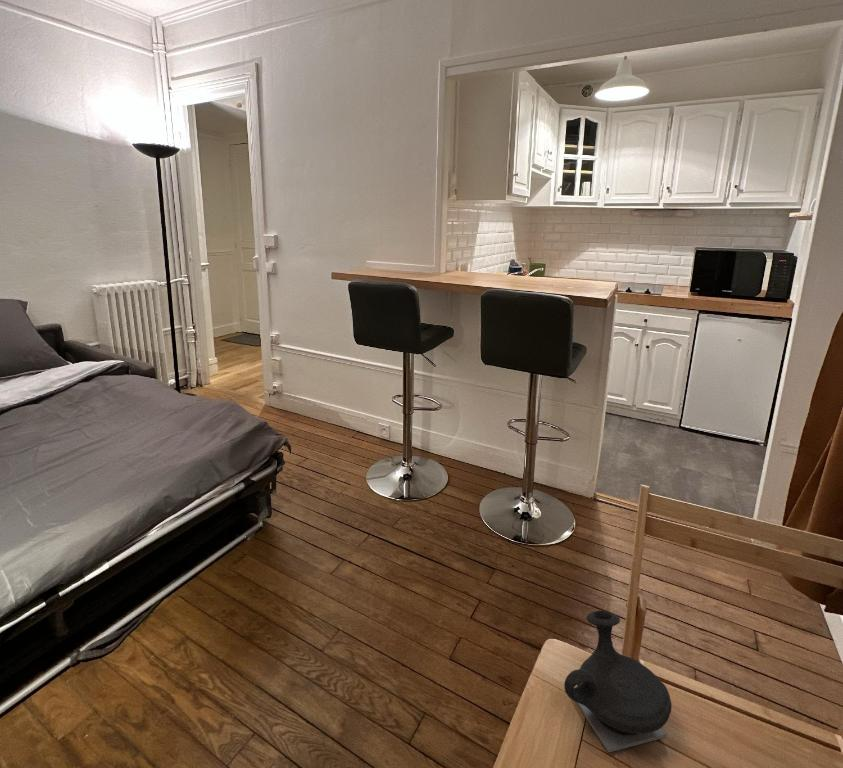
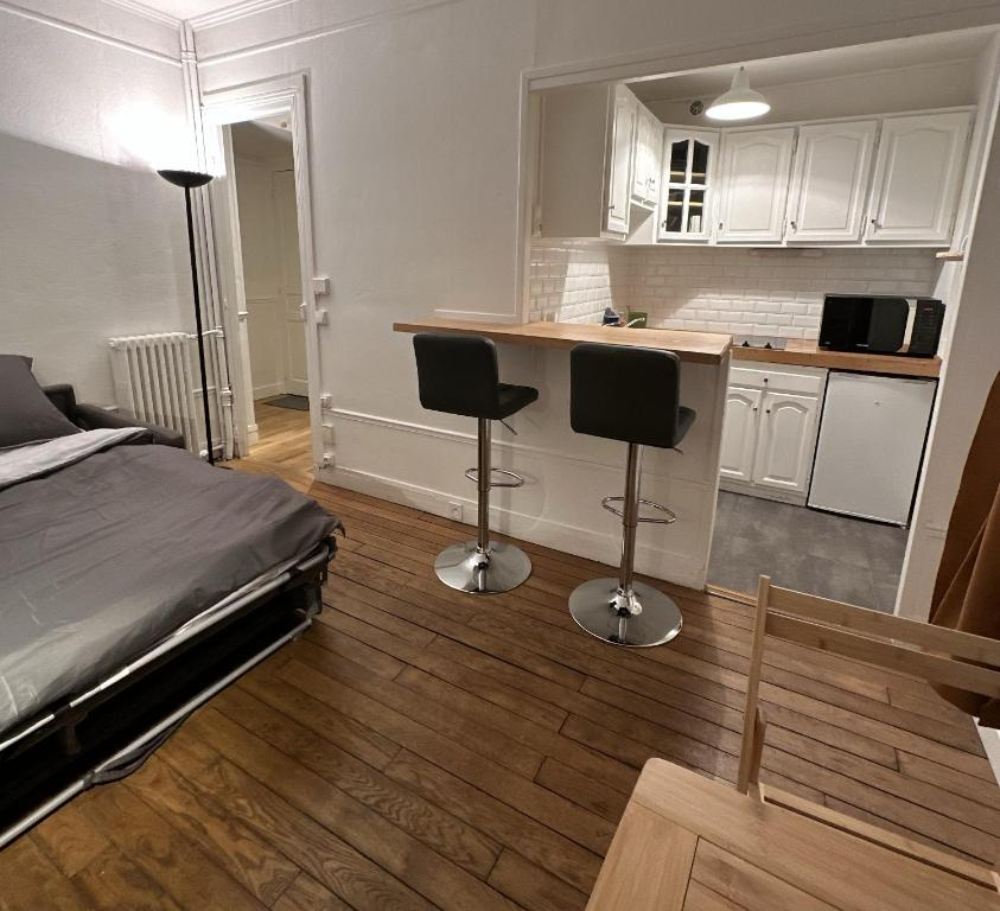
- teapot (608, 677)
